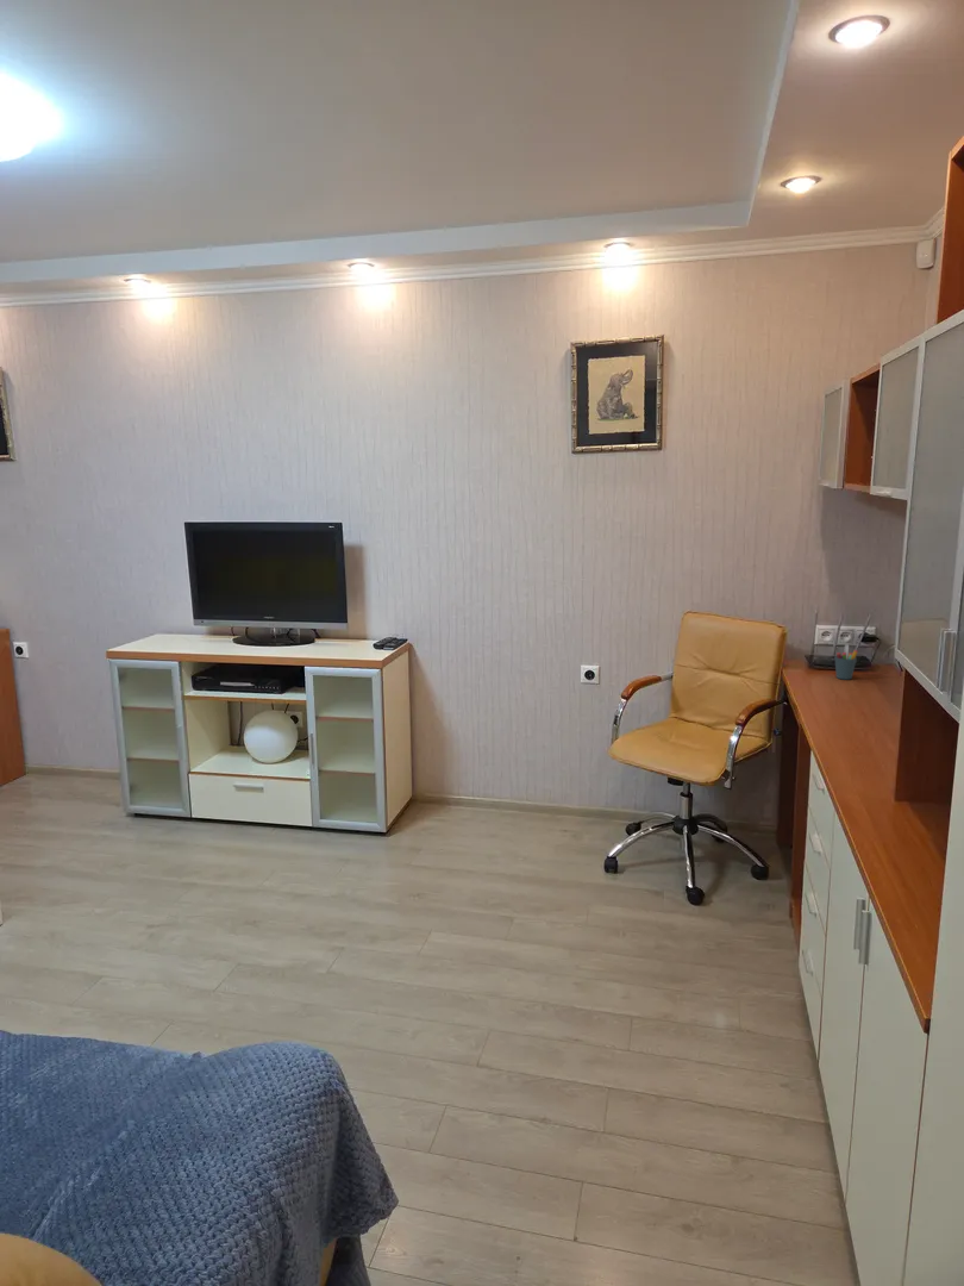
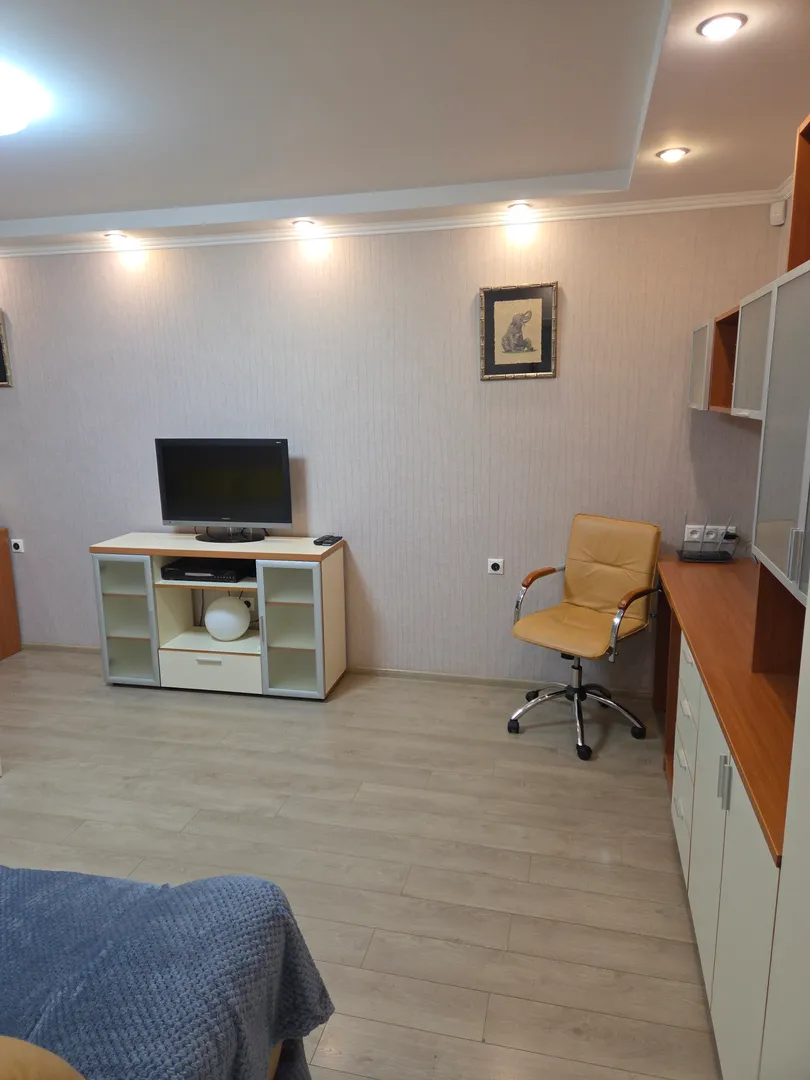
- pen holder (845, 662)
